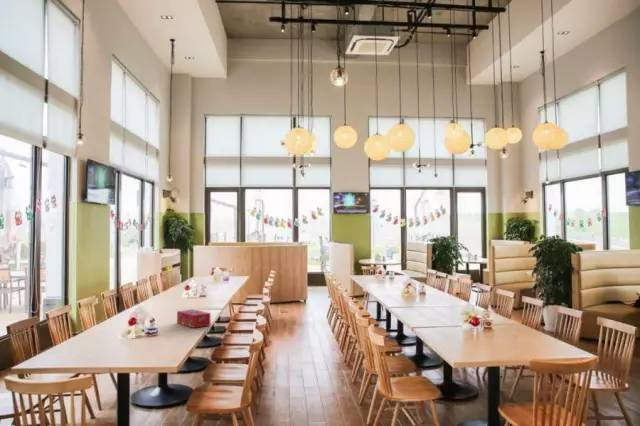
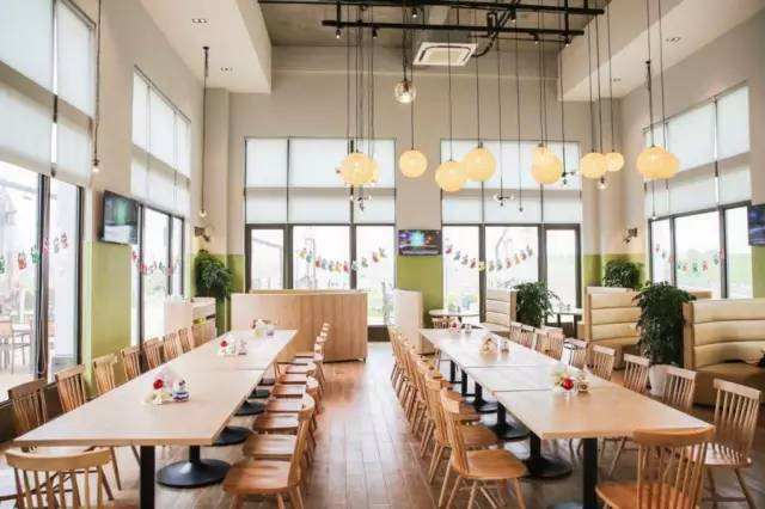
- tissue box (193, 318)
